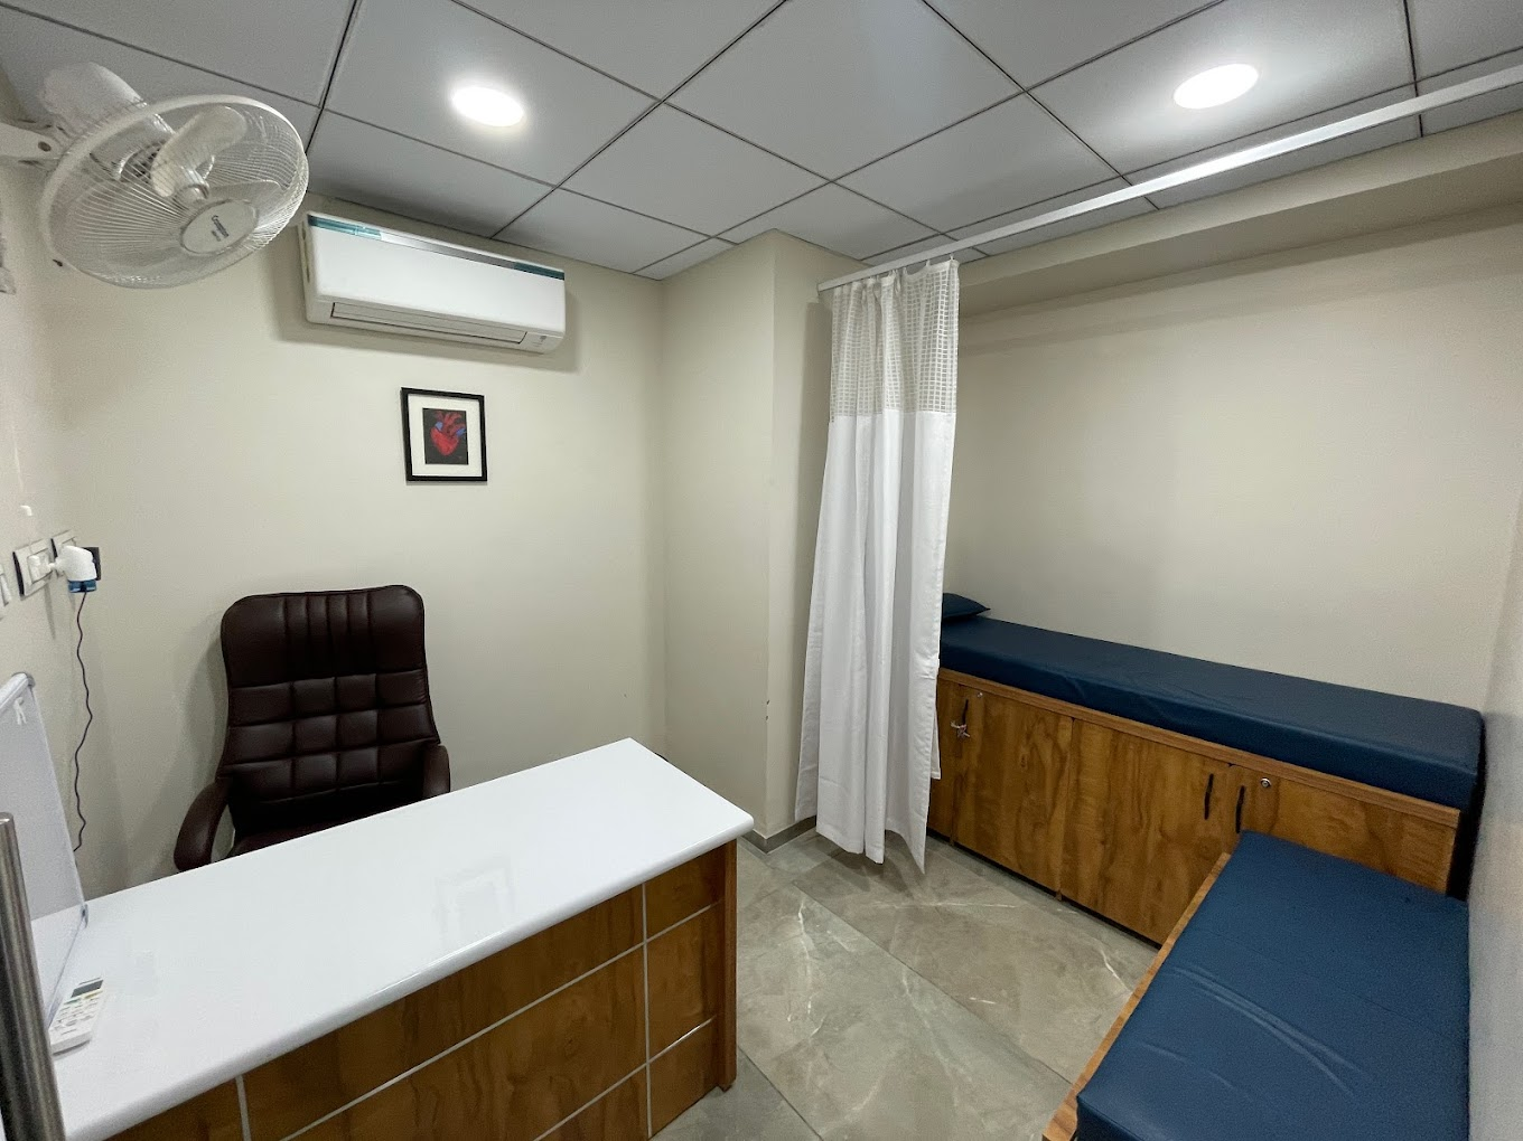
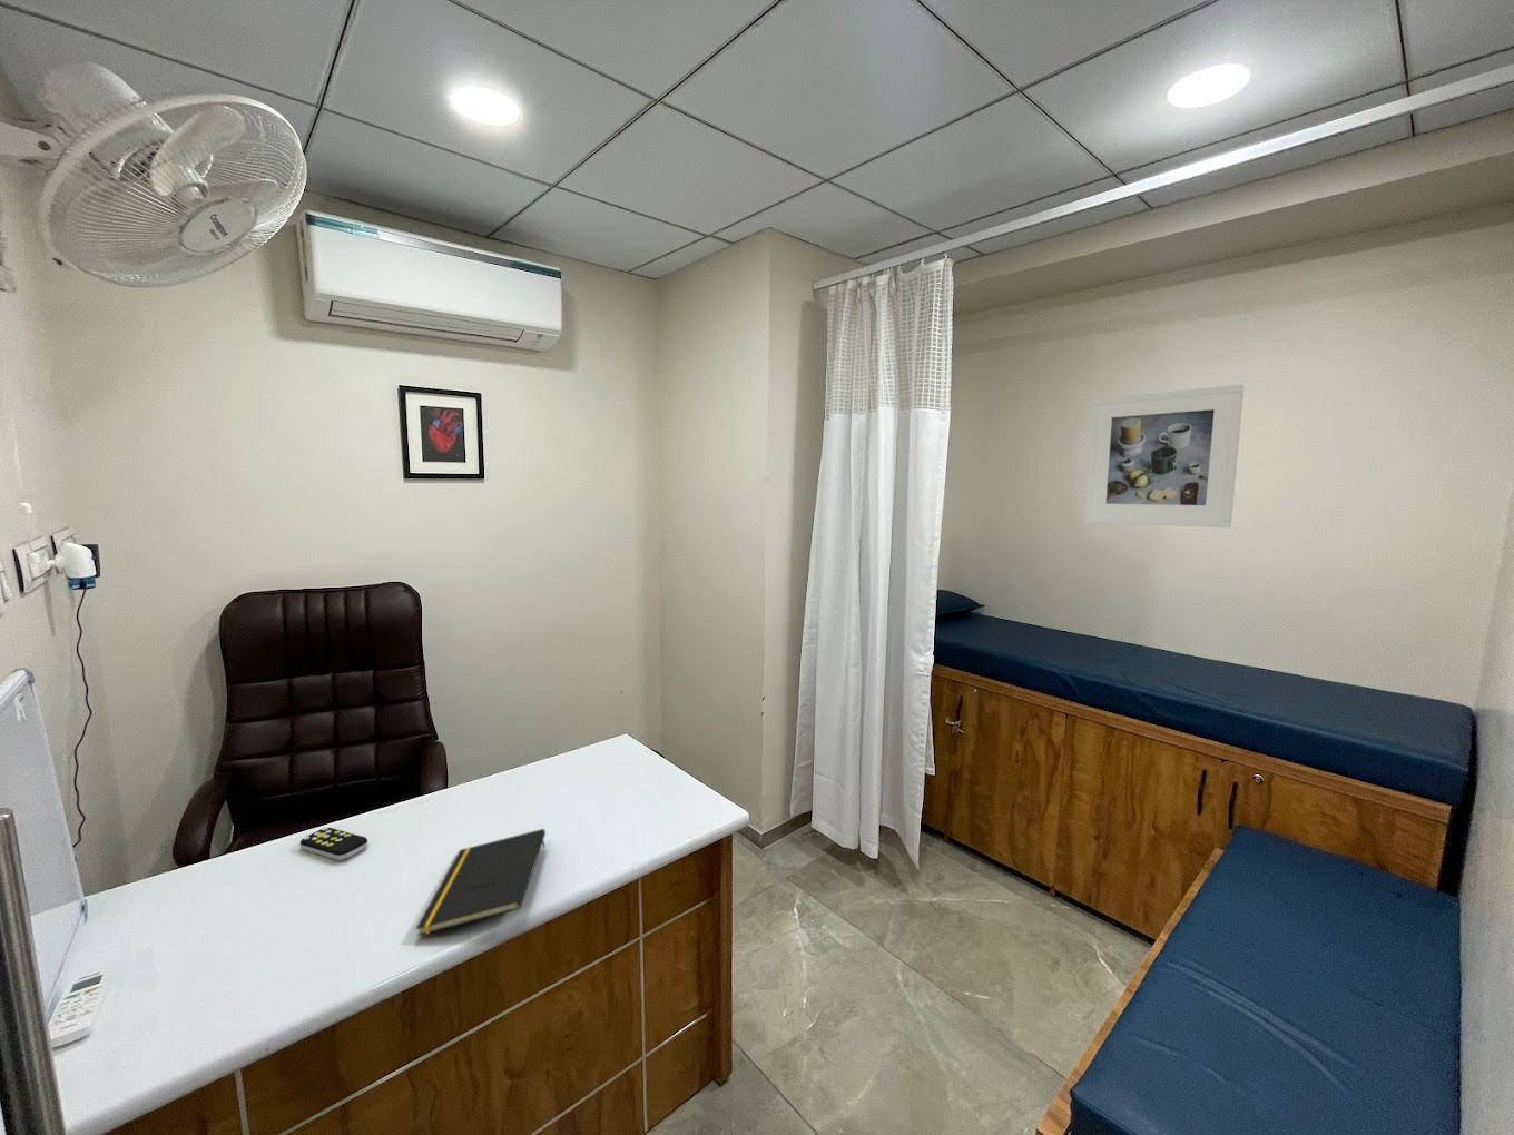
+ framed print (1156, 459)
+ notepad (486, 876)
+ remote control (334, 843)
